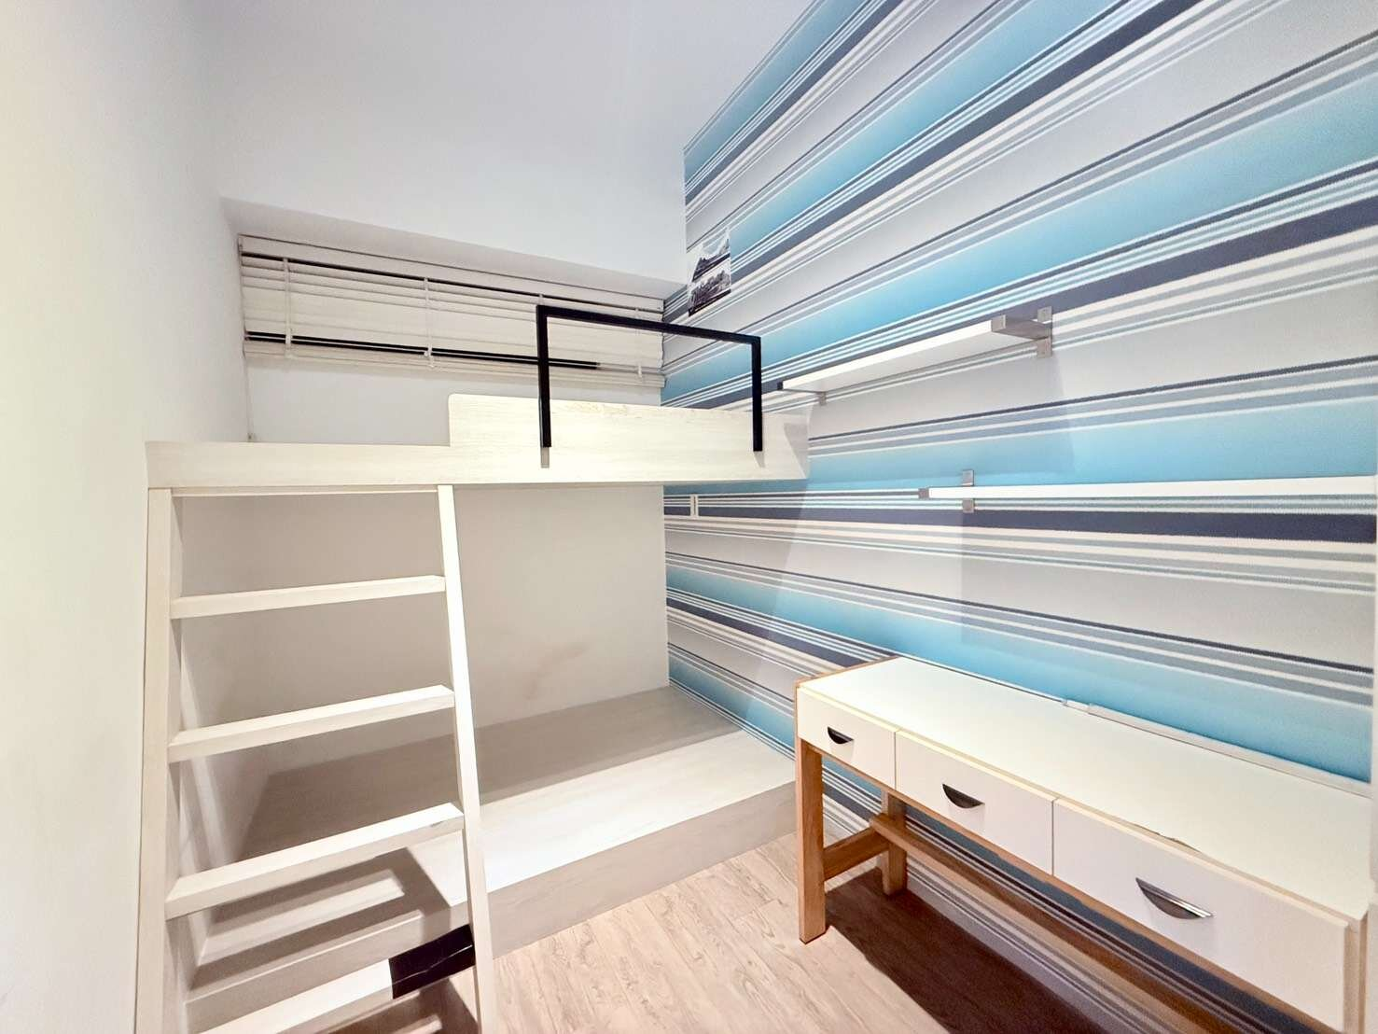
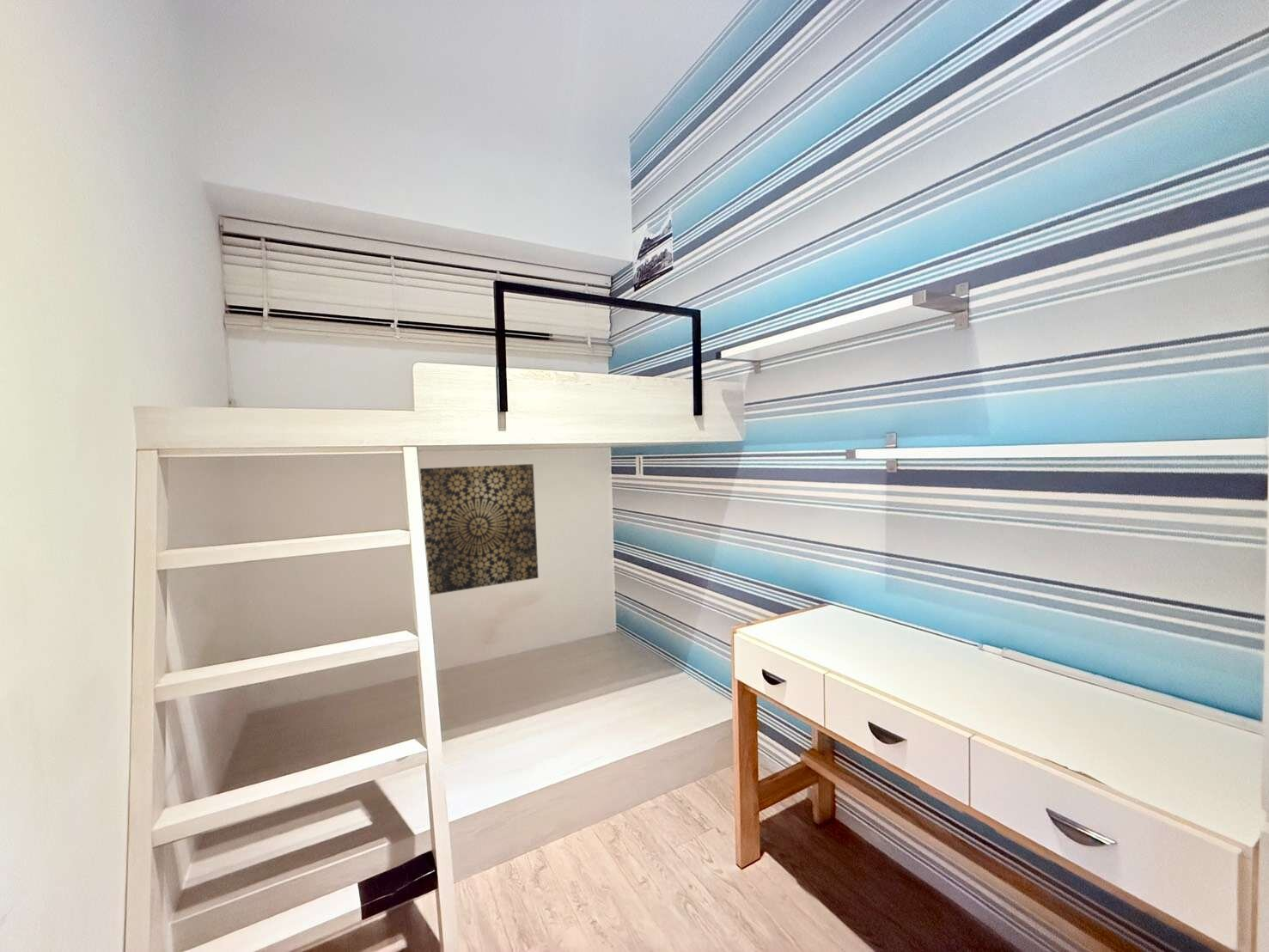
+ wall art (476, 526)
